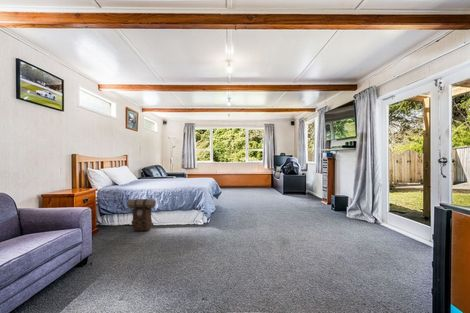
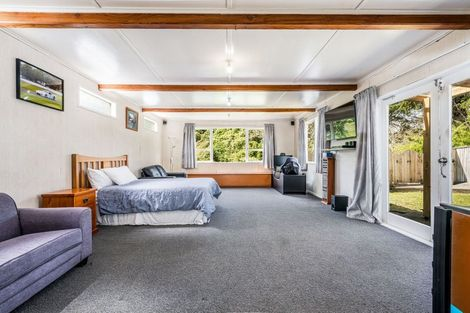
- backpack (143, 213)
